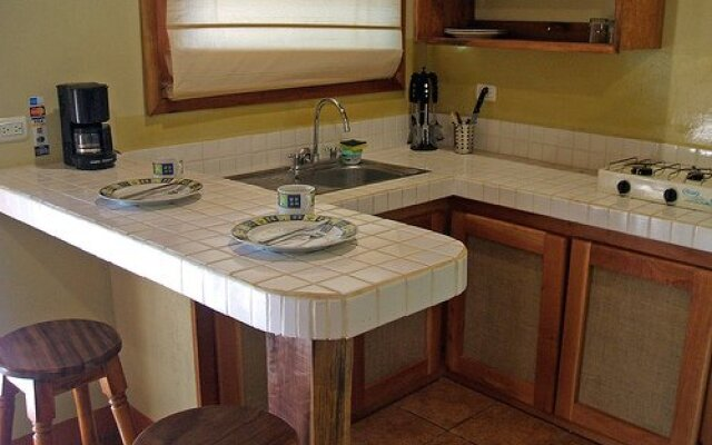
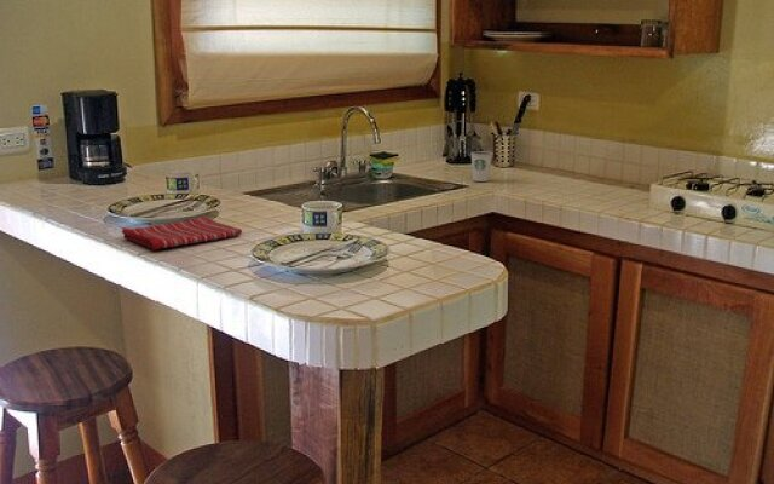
+ dish towel (181, 231)
+ dixie cup (480, 166)
